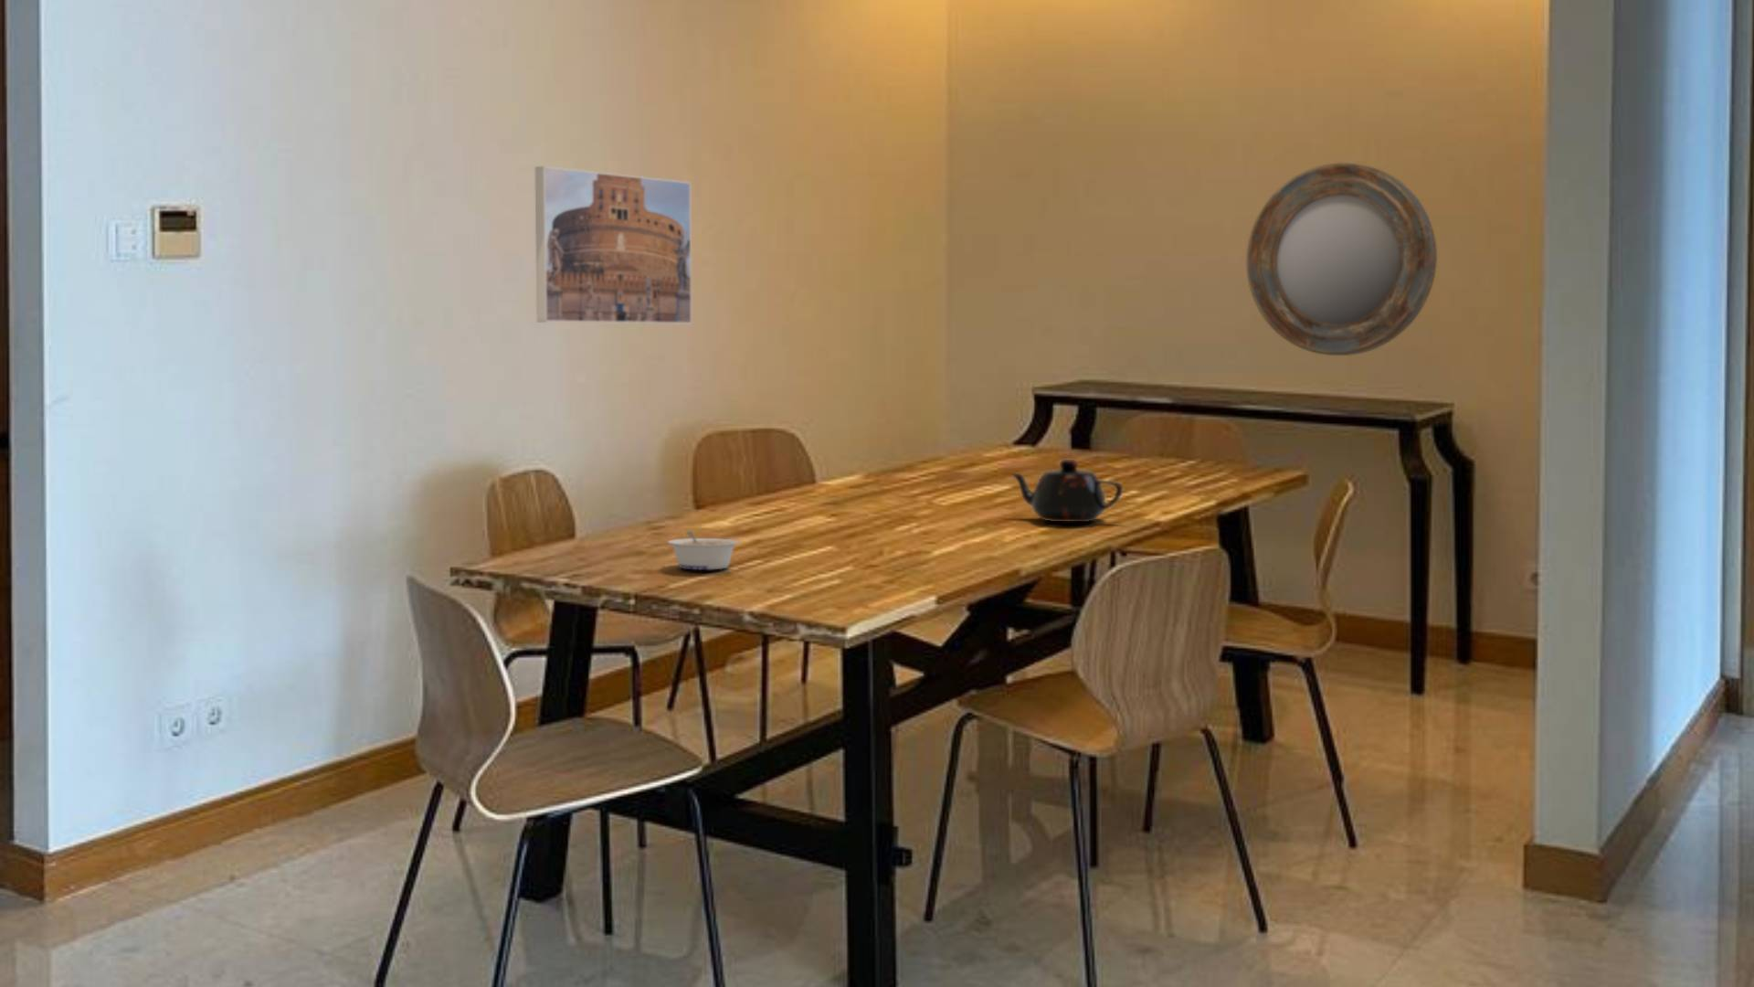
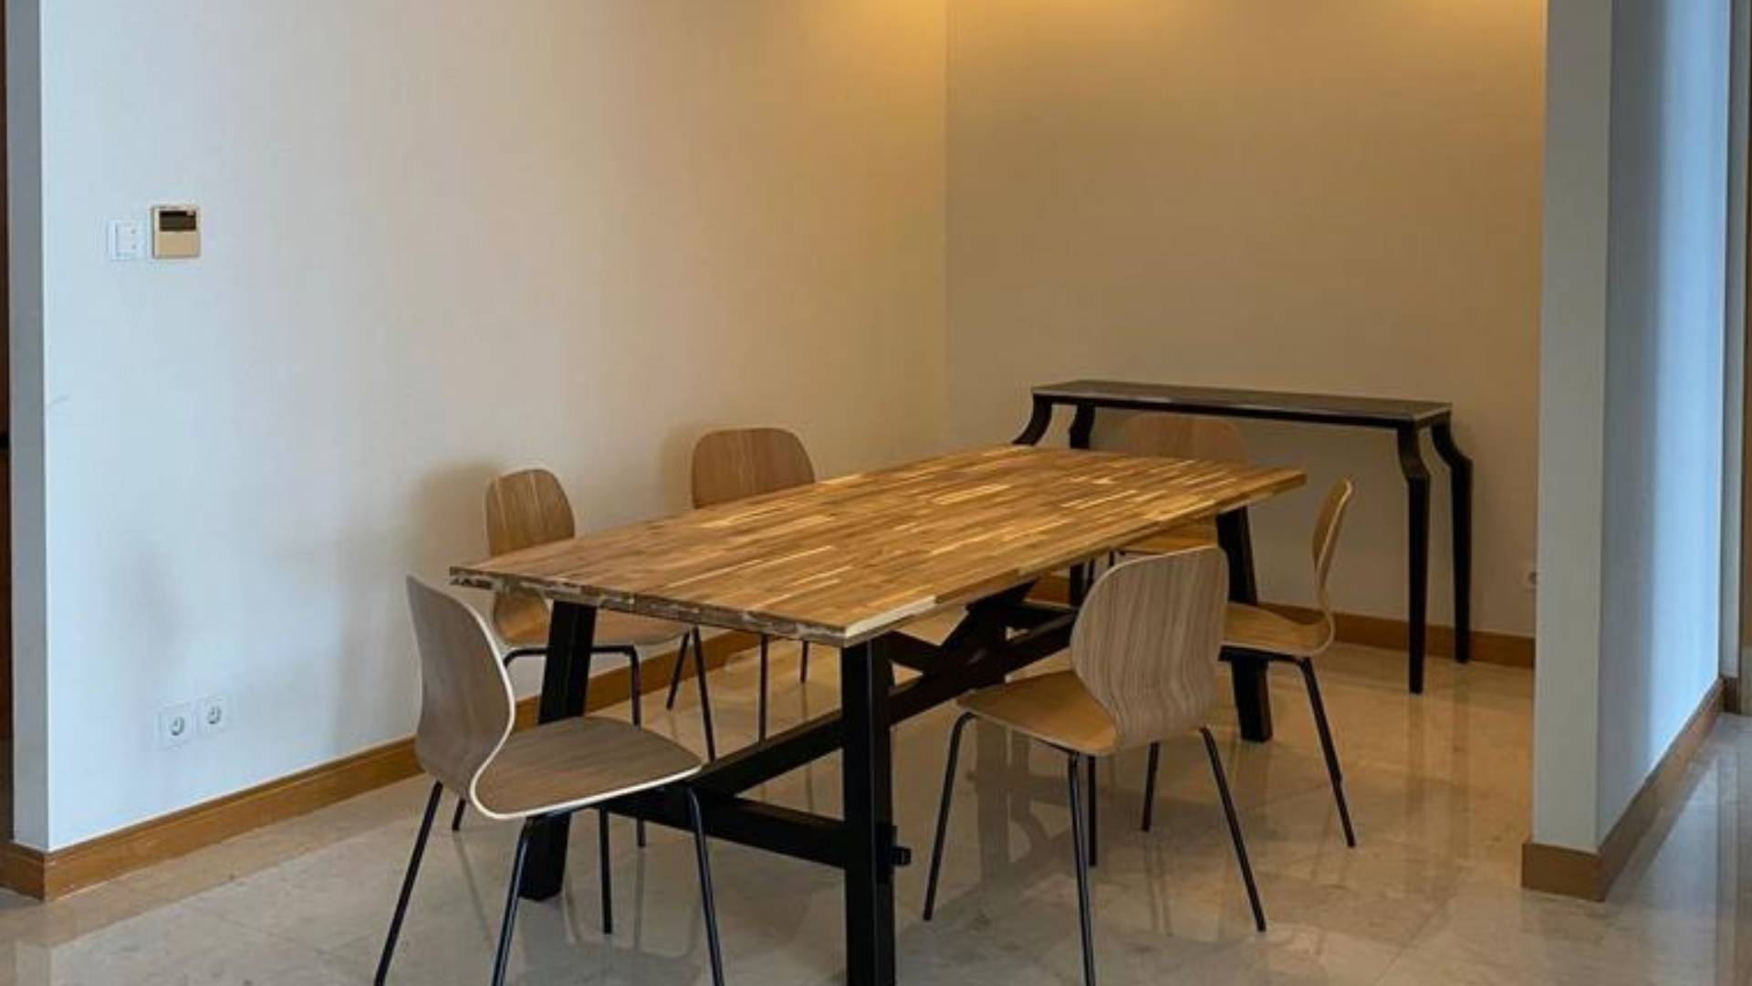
- legume (701, 551)
- home mirror (1338, 259)
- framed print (617, 248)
- teapot (1064, 489)
